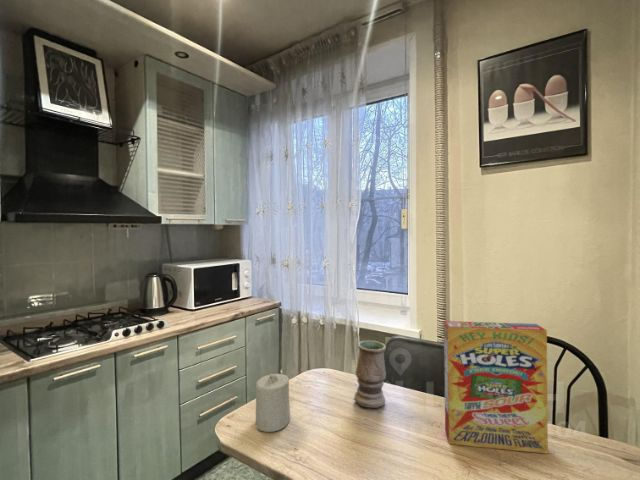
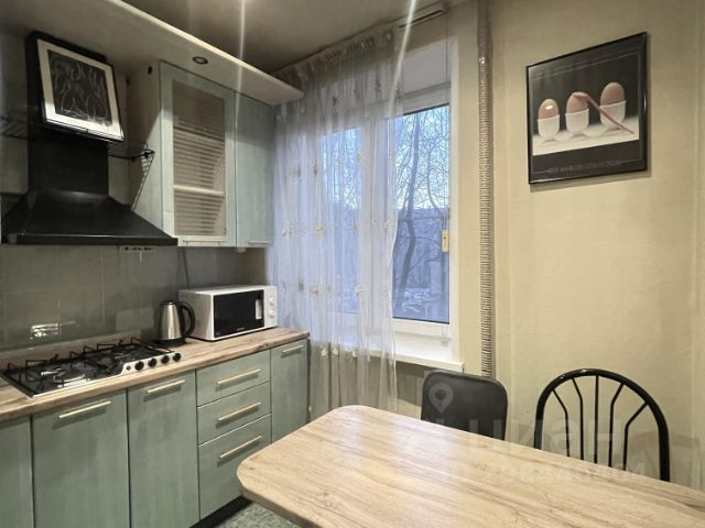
- candle (273, 396)
- vase (370, 373)
- cereal box (492, 383)
